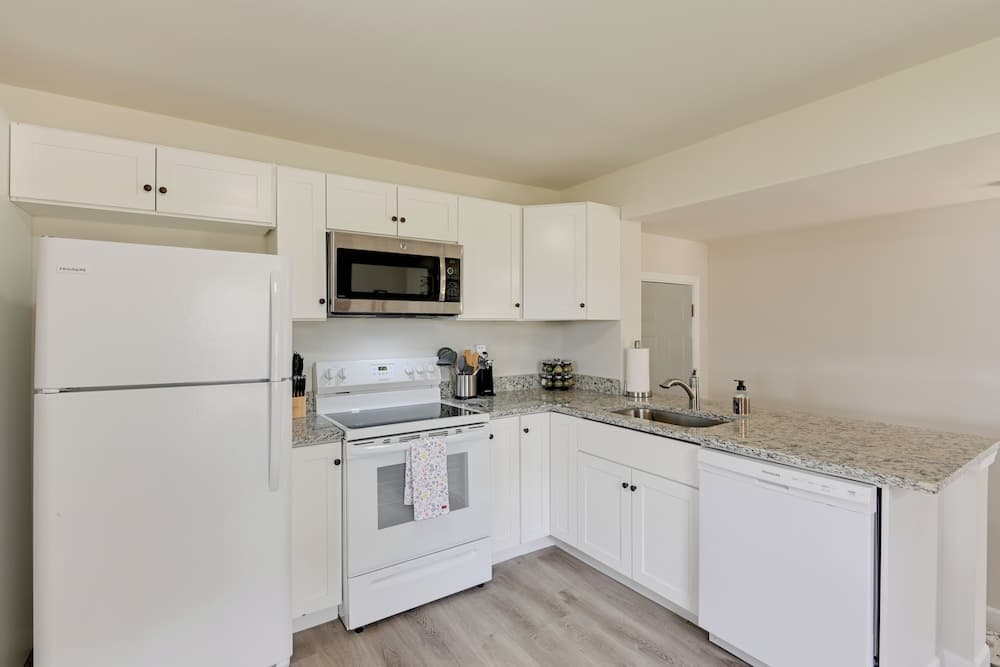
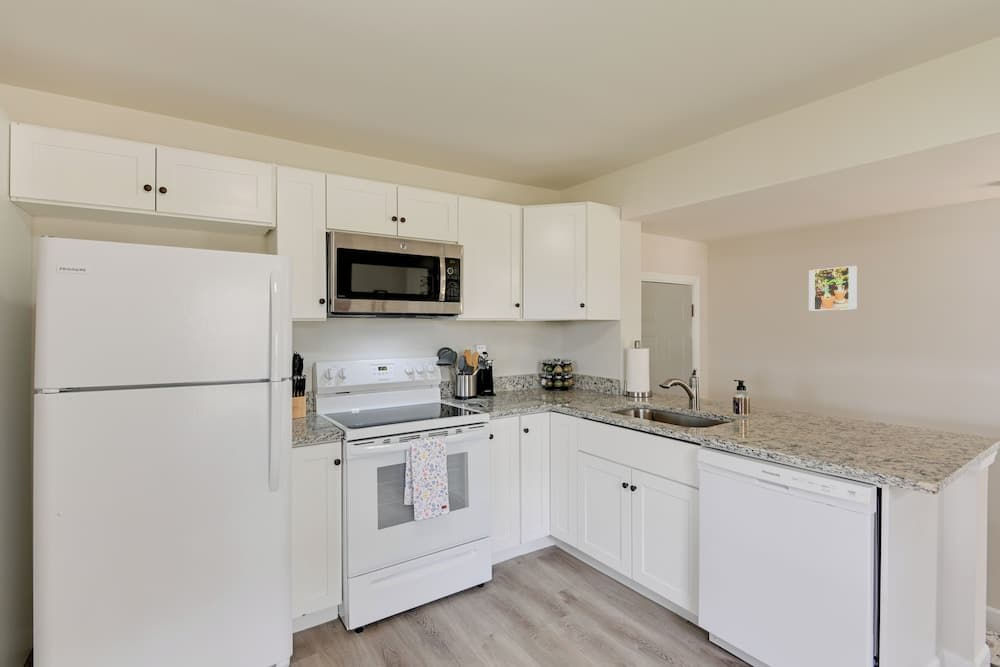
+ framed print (832, 289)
